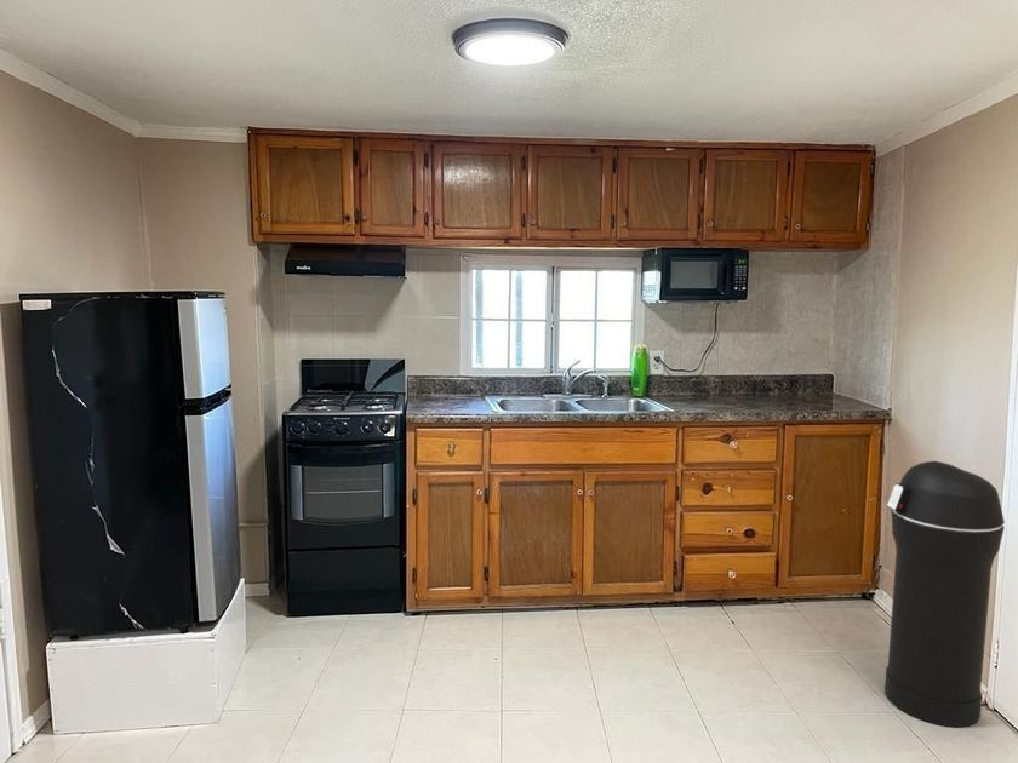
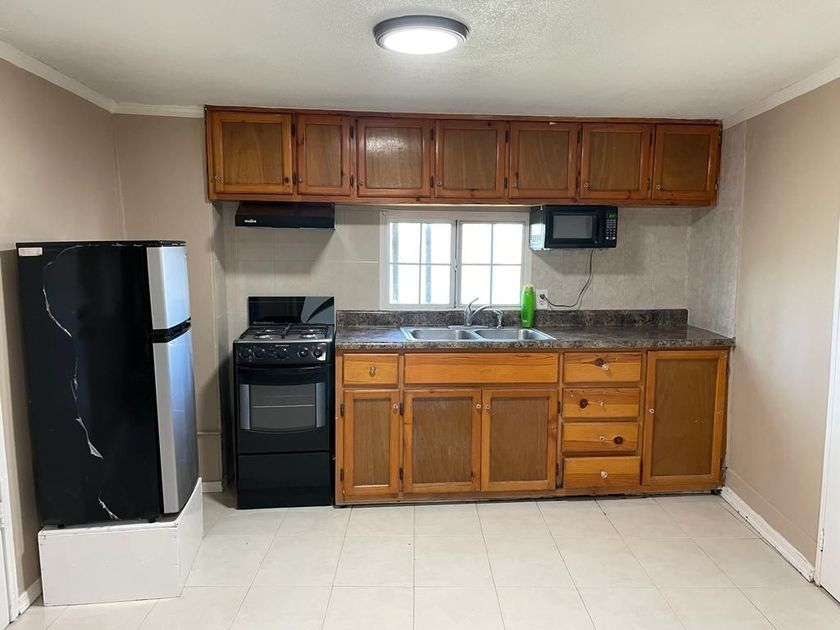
- trash can (936, 584)
